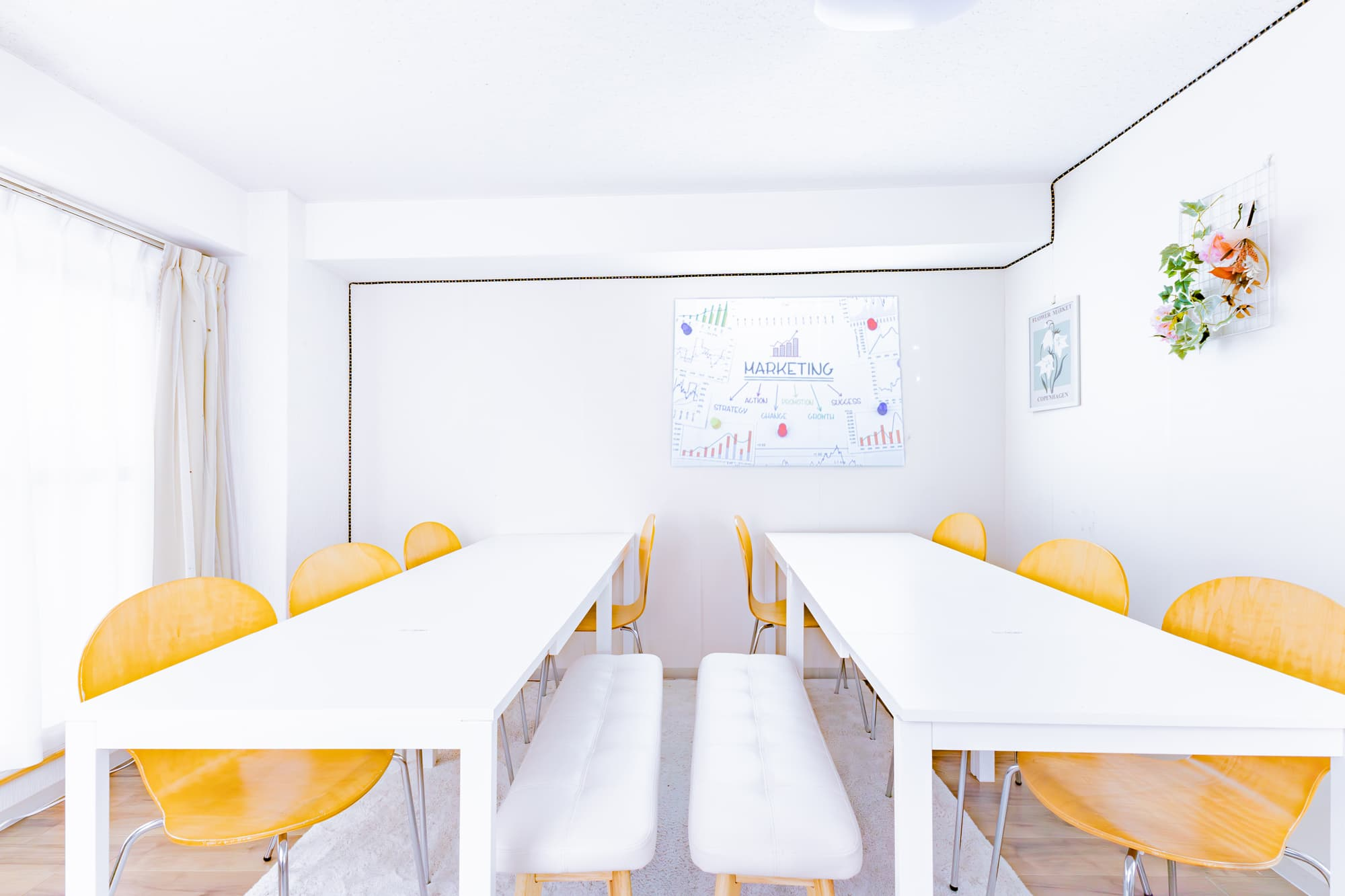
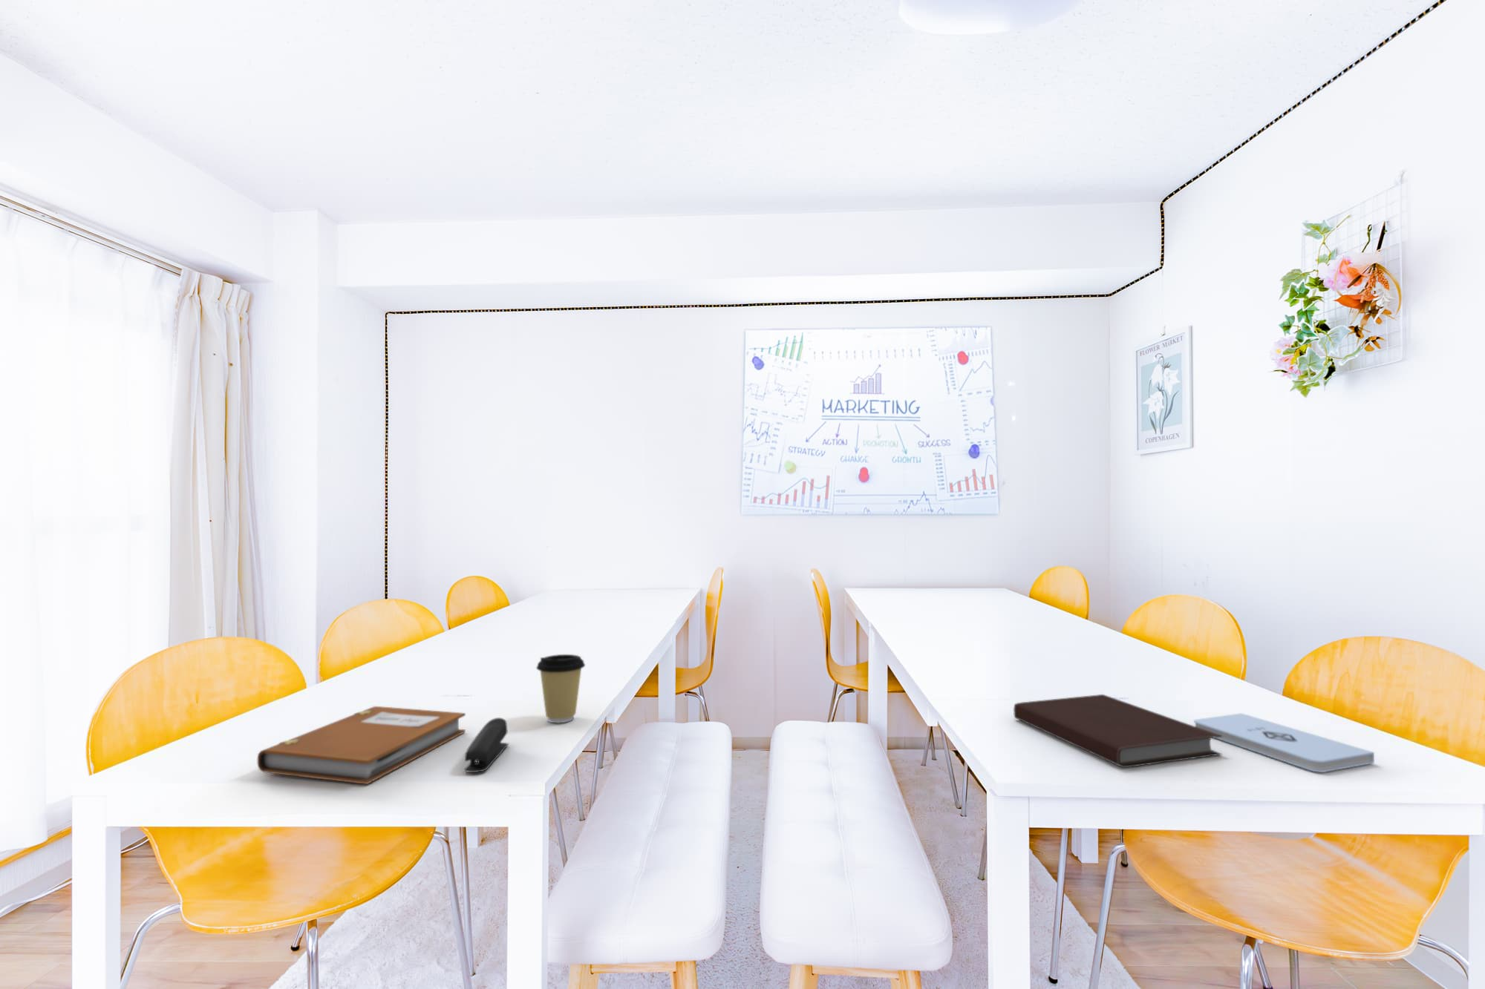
+ notepad (1275, 740)
+ coffee cup (561, 687)
+ stapler (487, 743)
+ notebook (1110, 726)
+ notebook (371, 738)
